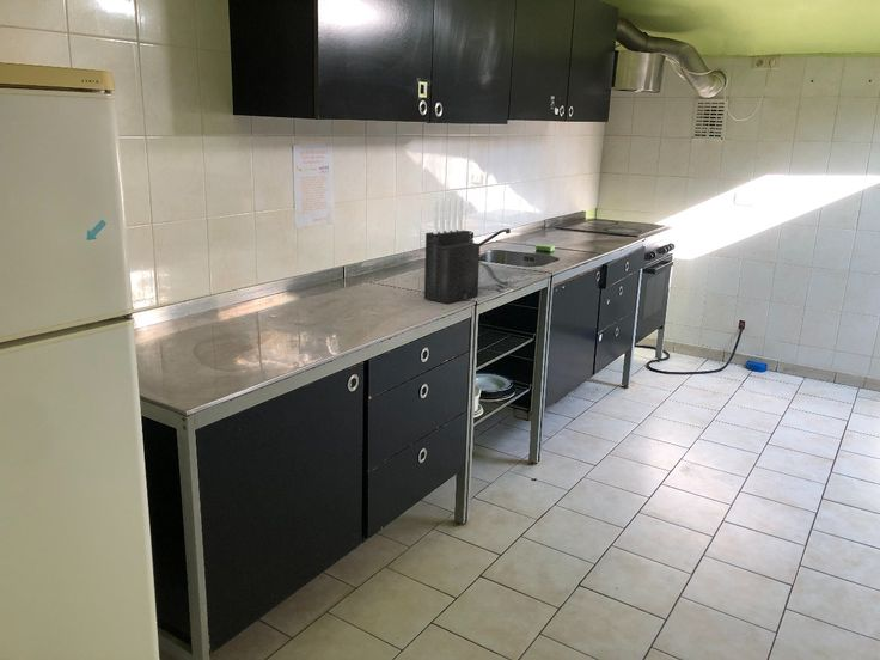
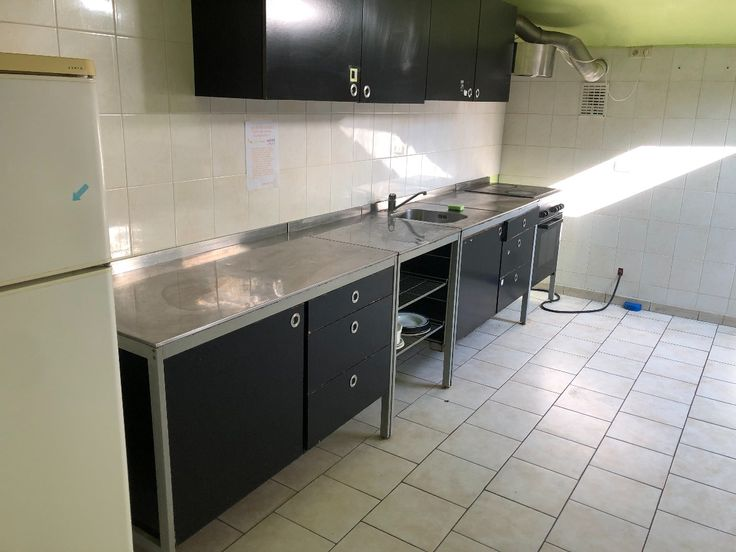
- knife block (454, 249)
